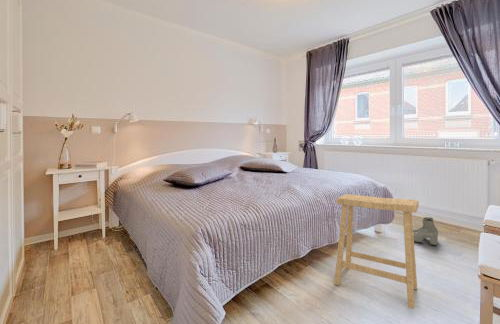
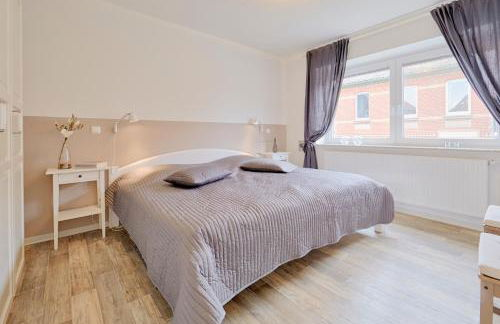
- stool (374, 256)
- boots (422, 229)
